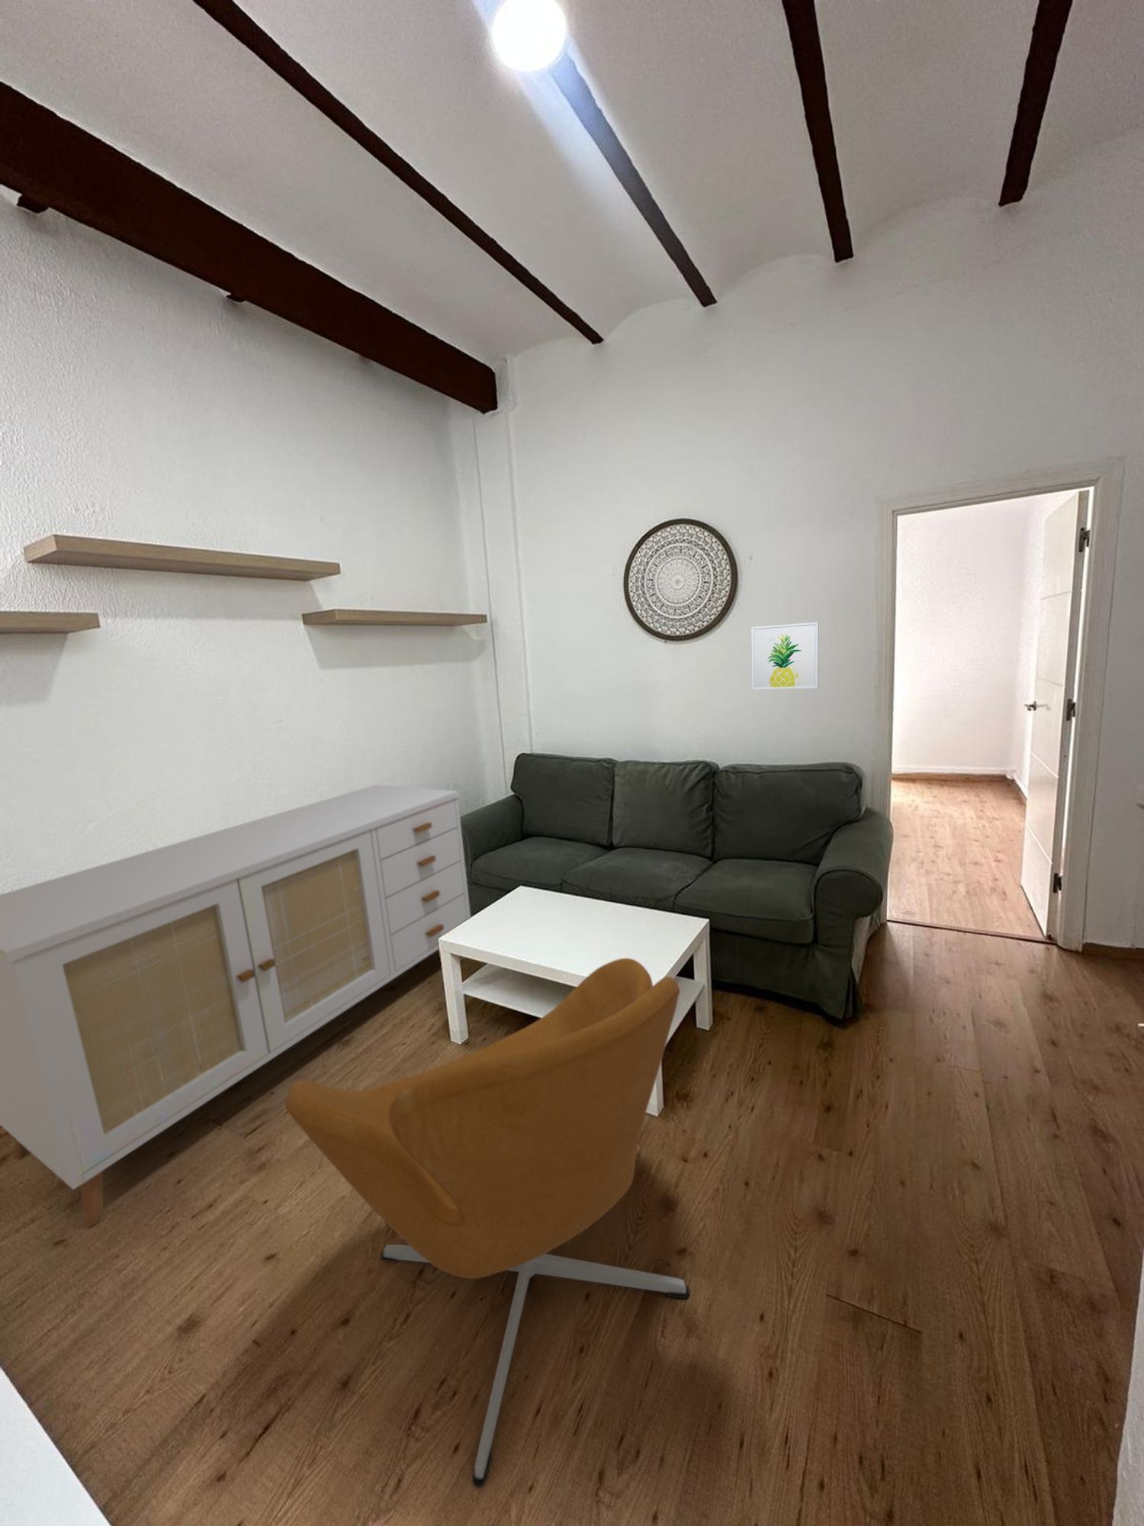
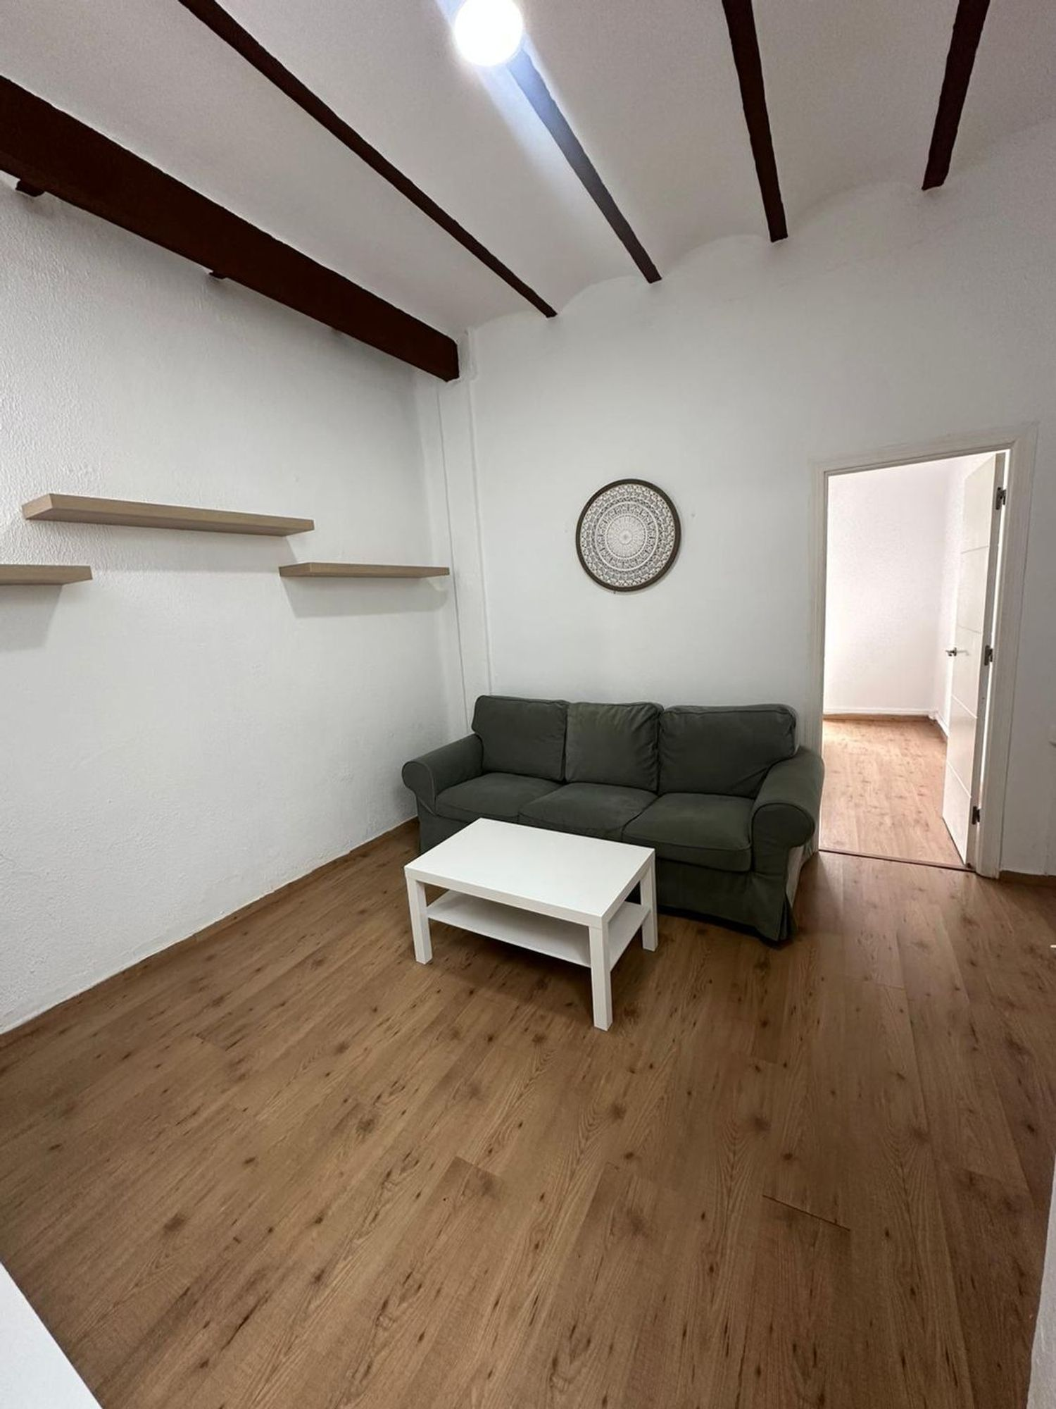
- sideboard (278, 940)
- wall art (783, 657)
- armchair (519, 1122)
